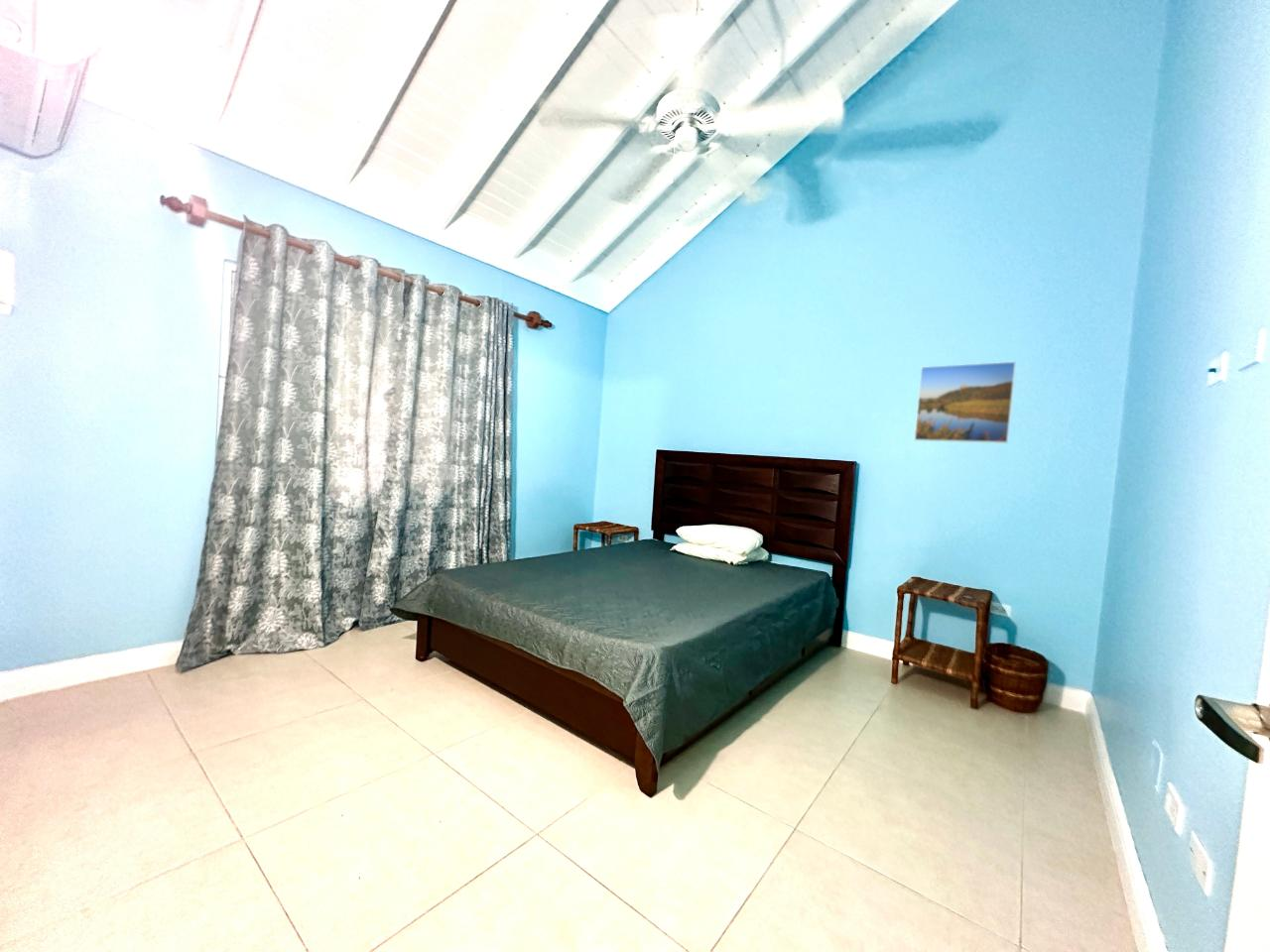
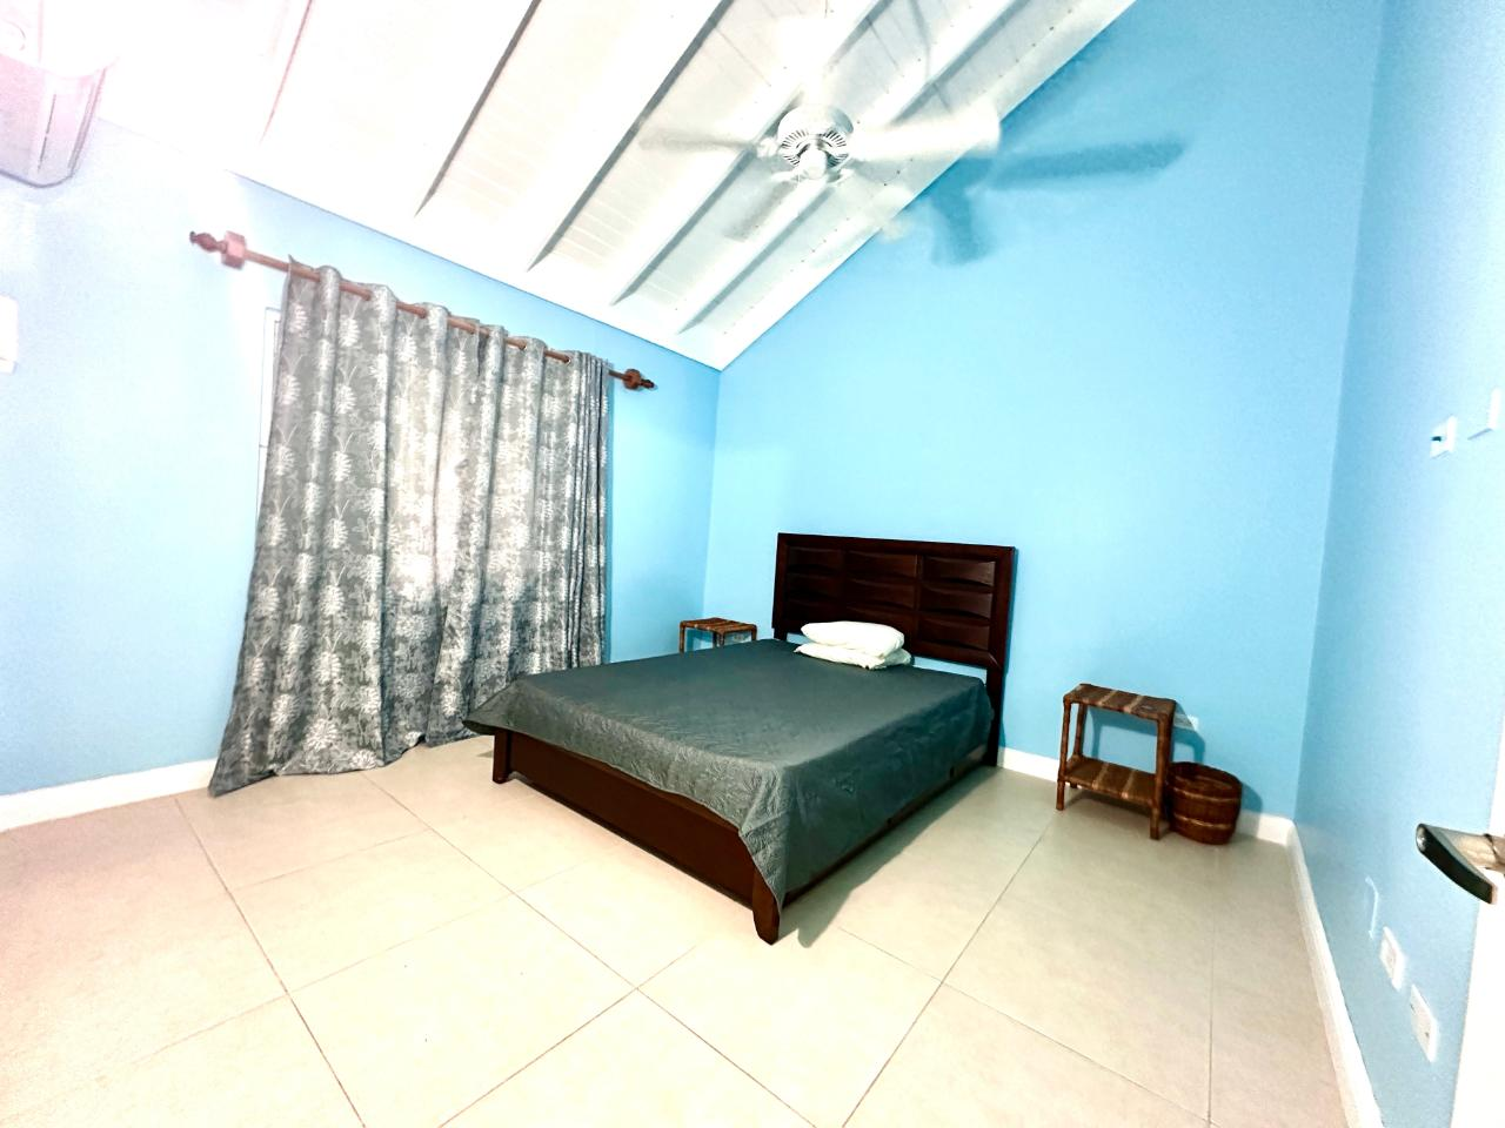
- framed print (962, 403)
